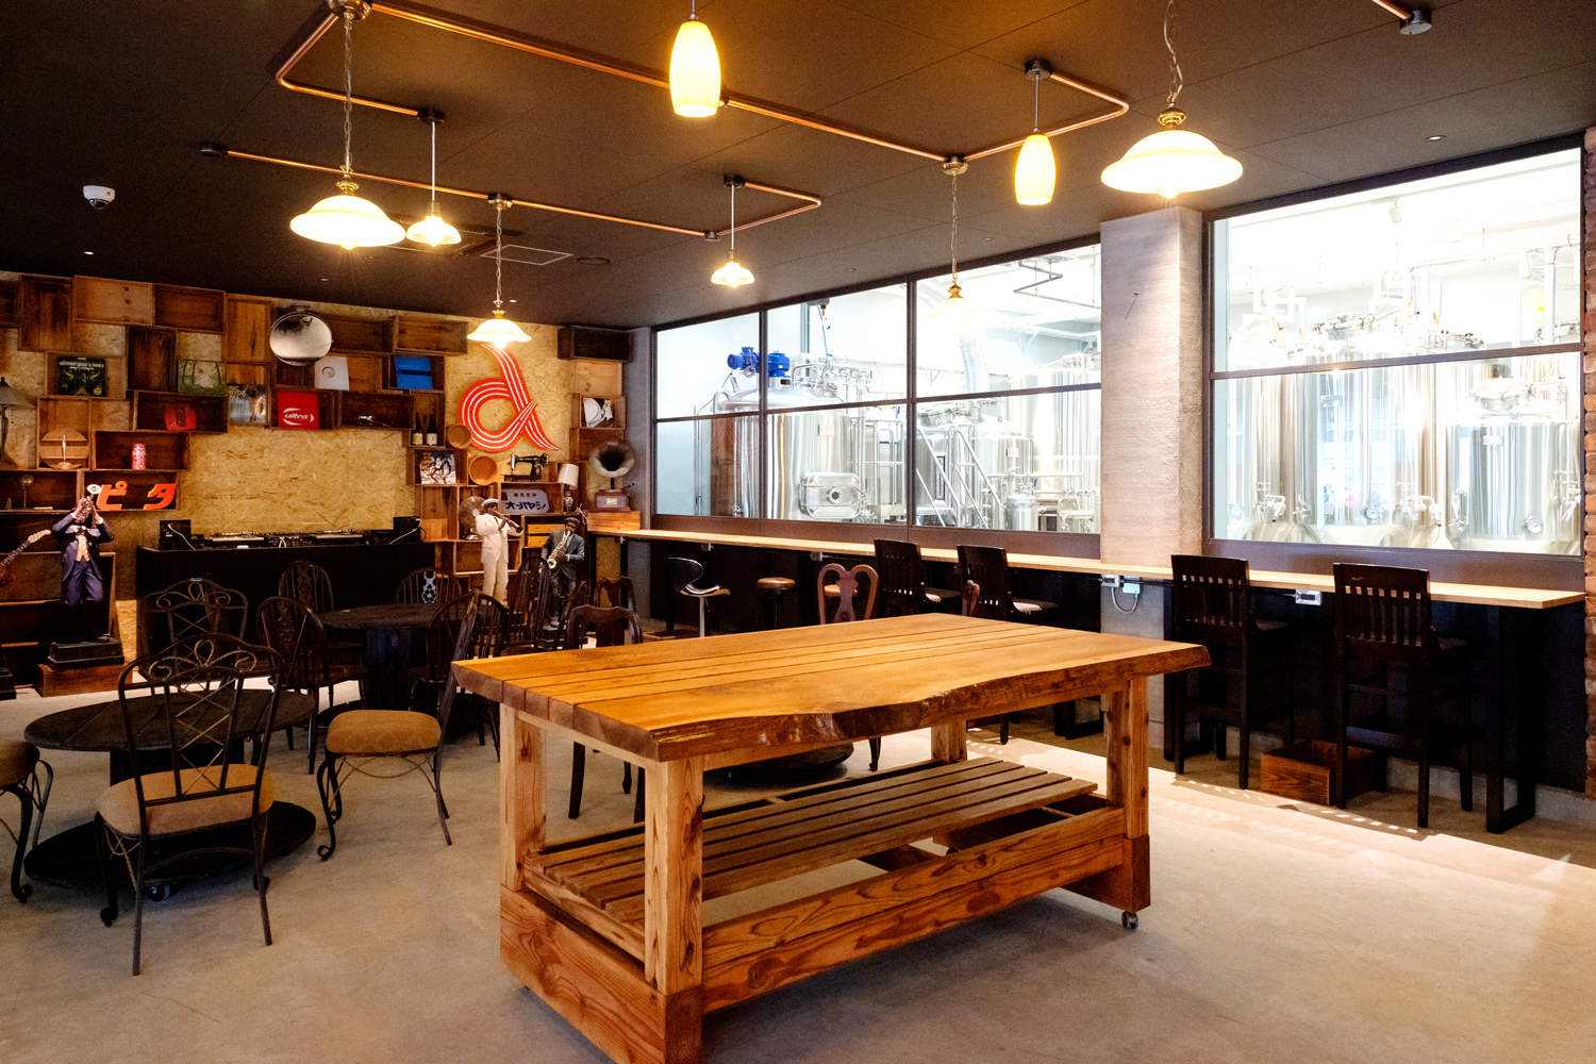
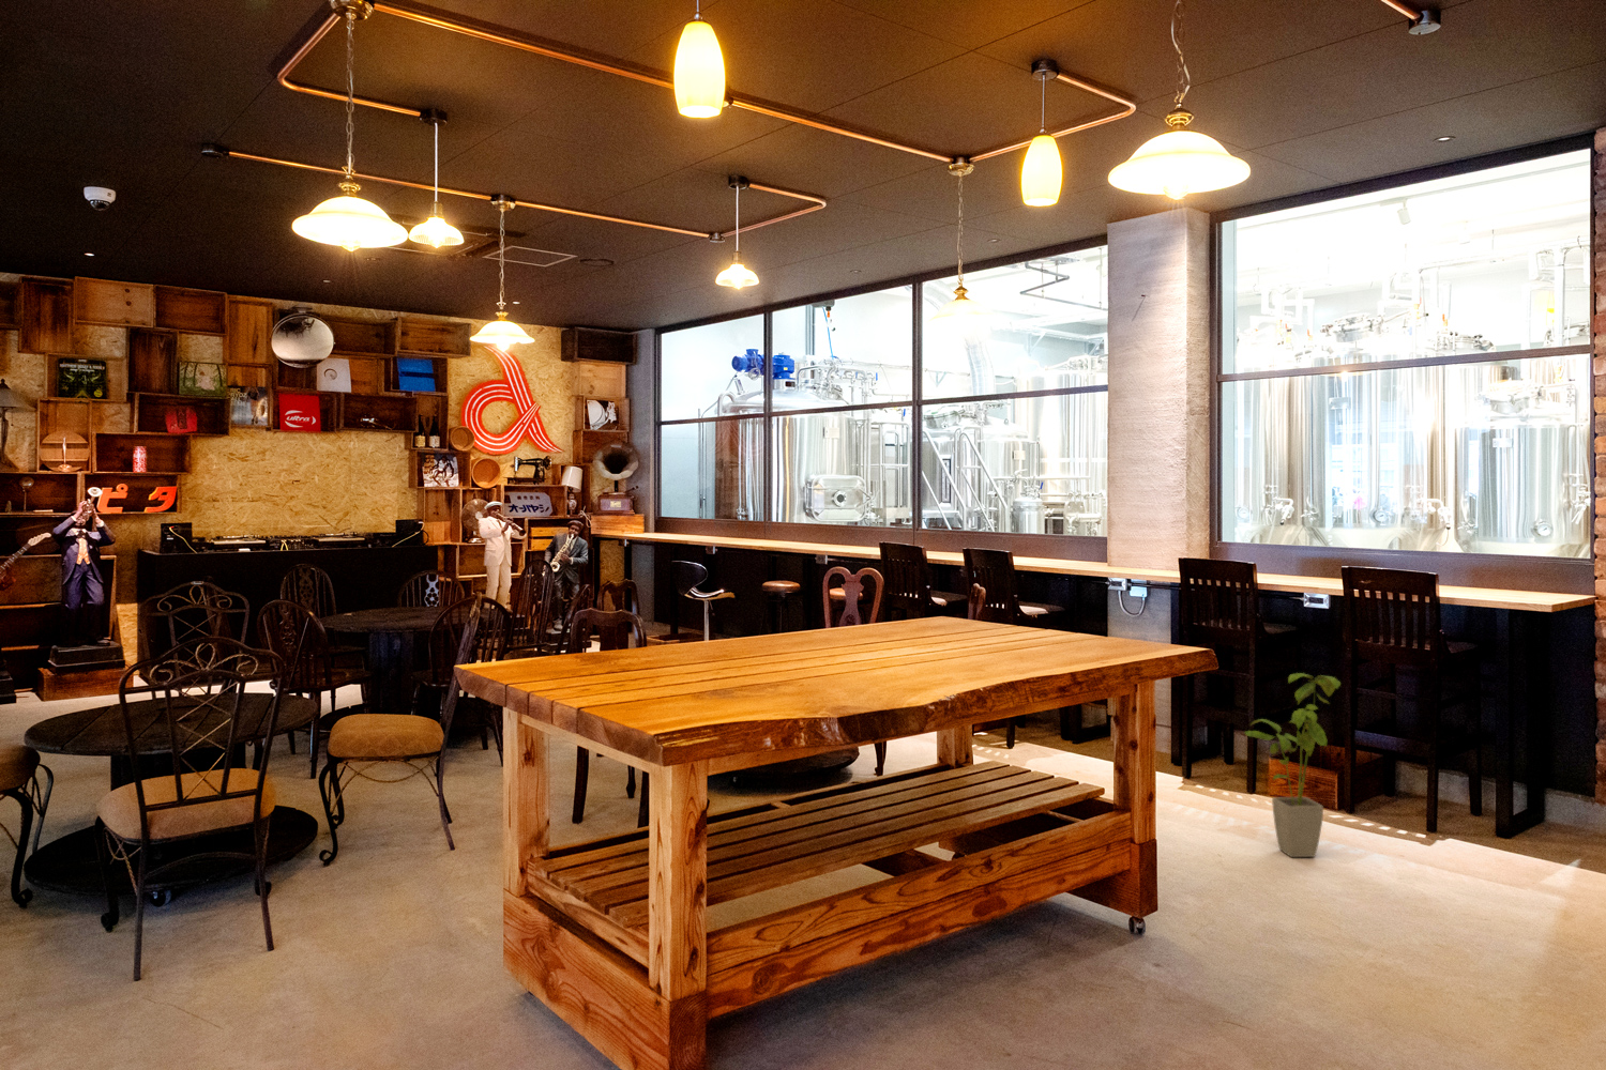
+ house plant (1300, 761)
